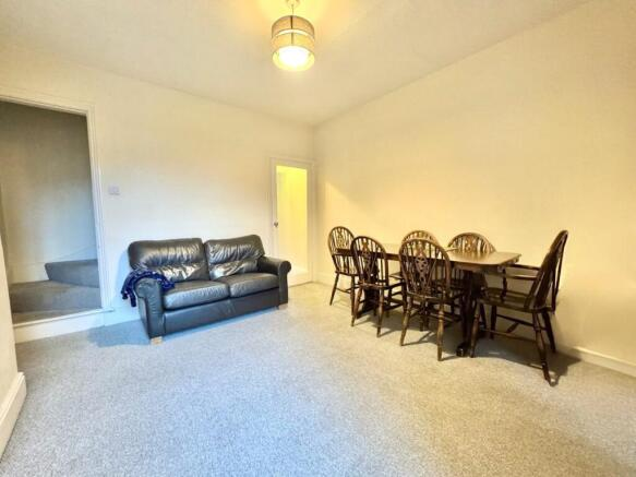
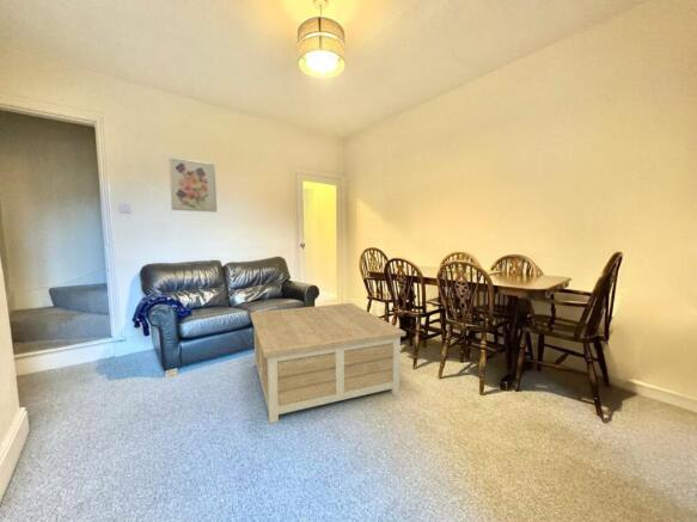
+ coffee table (319, 349)
+ wall art (194, 185)
